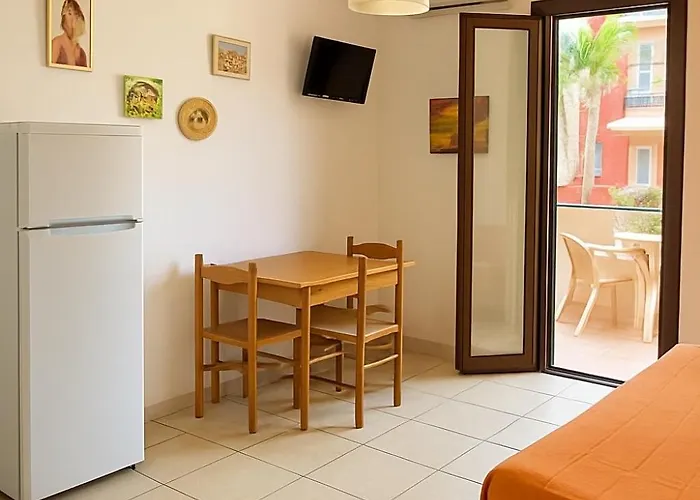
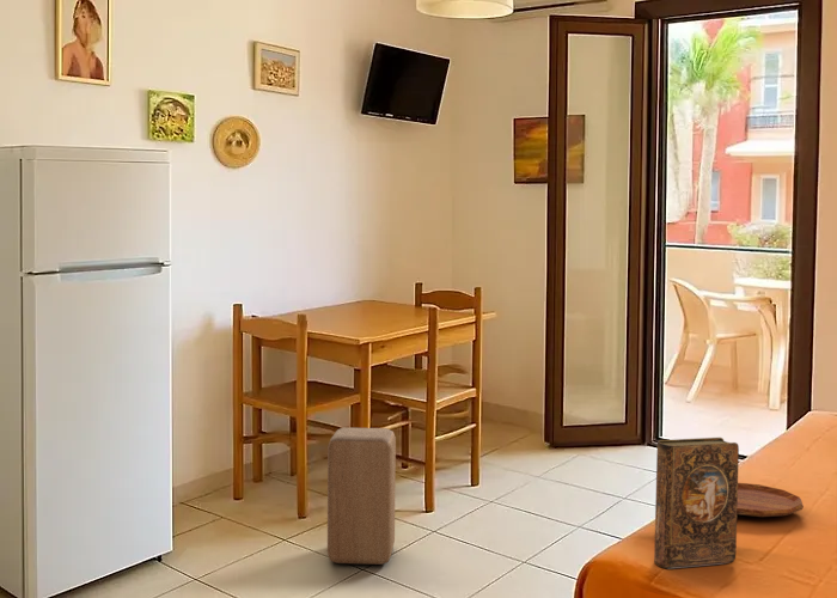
+ book (694, 501)
+ stool (361, 494)
+ tray (746, 501)
